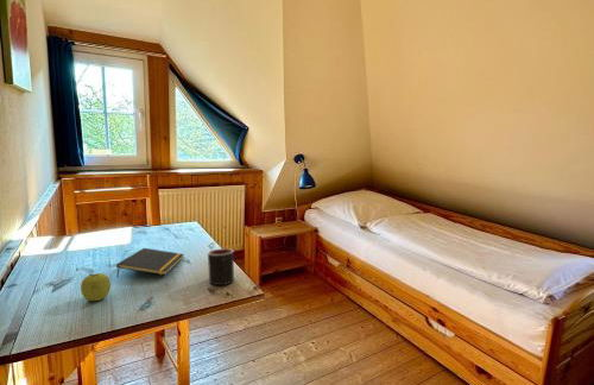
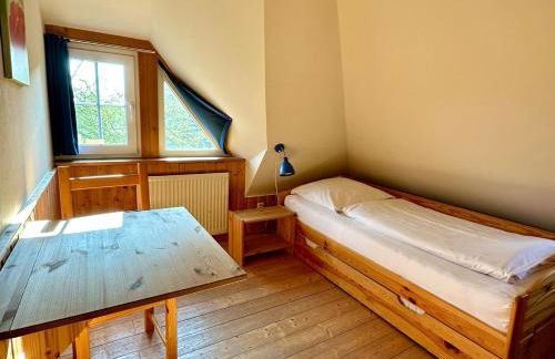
- mug (222, 267)
- fruit (95, 285)
- notepad (153, 260)
